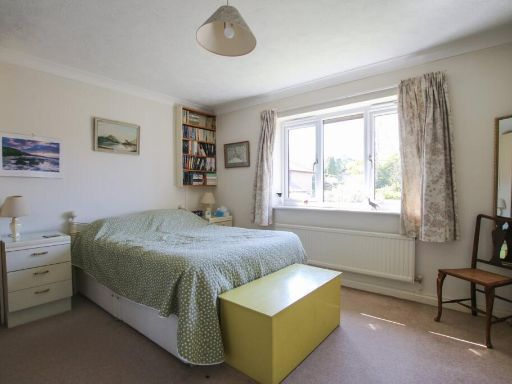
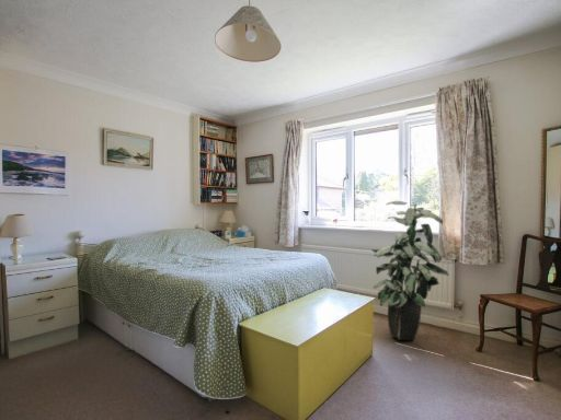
+ indoor plant (404, 268)
